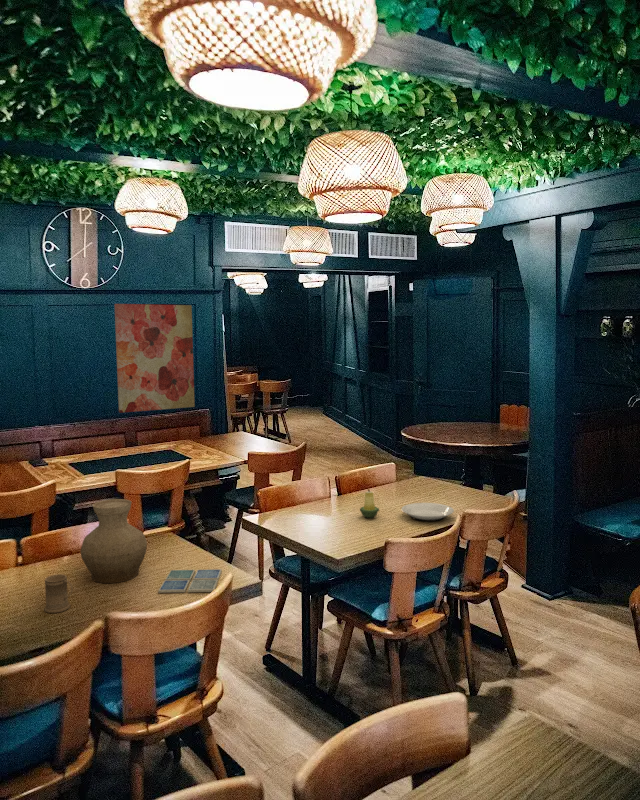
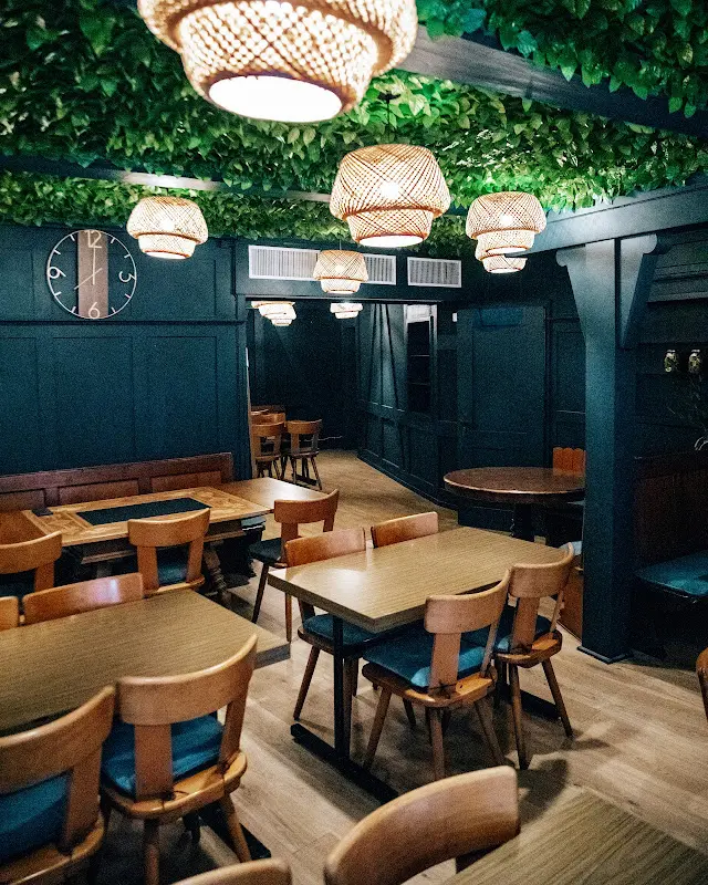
- candle holder (369, 502)
- wall art (156, 357)
- mug (59, 593)
- vase (113, 539)
- plate (427, 513)
- drink coaster (190, 580)
